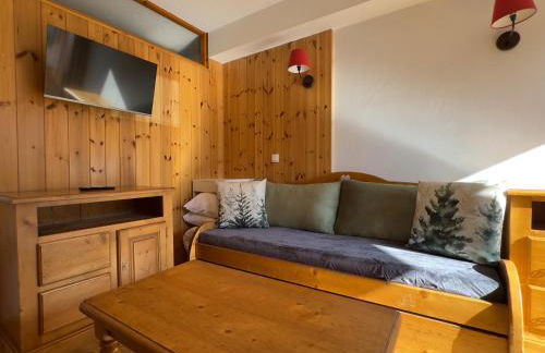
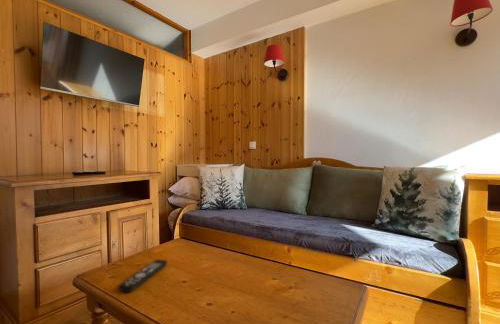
+ remote control (145, 274)
